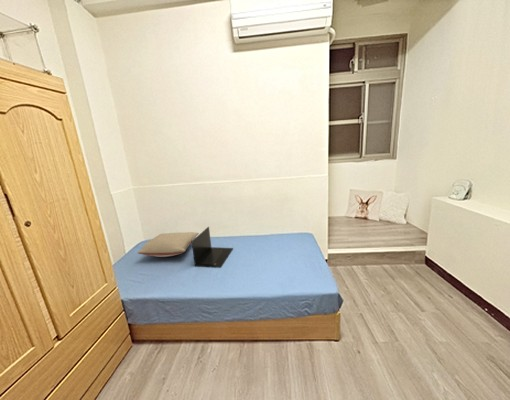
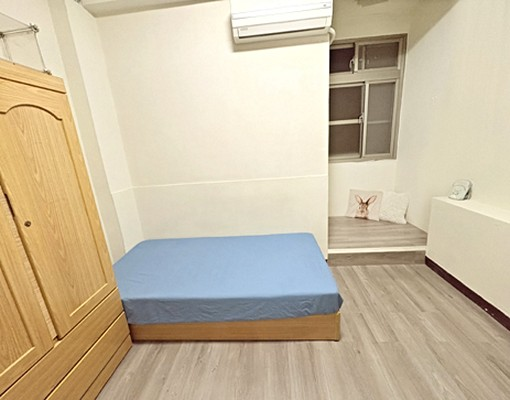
- pillow (171, 242)
- laptop (214, 247)
